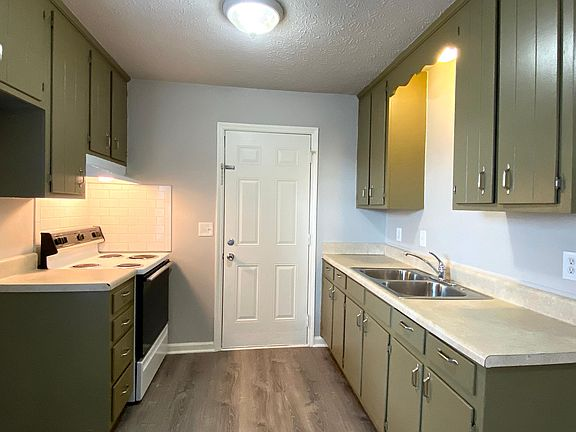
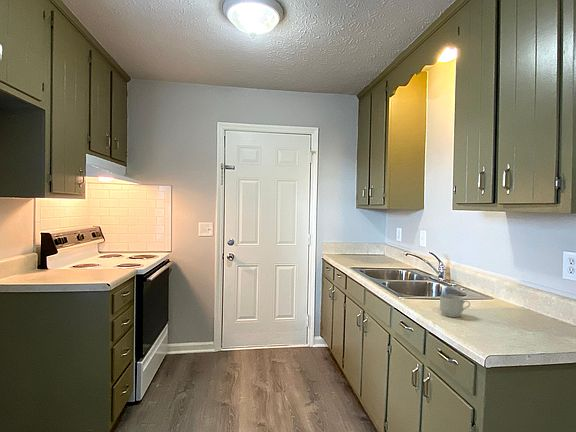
+ mug (454, 306)
